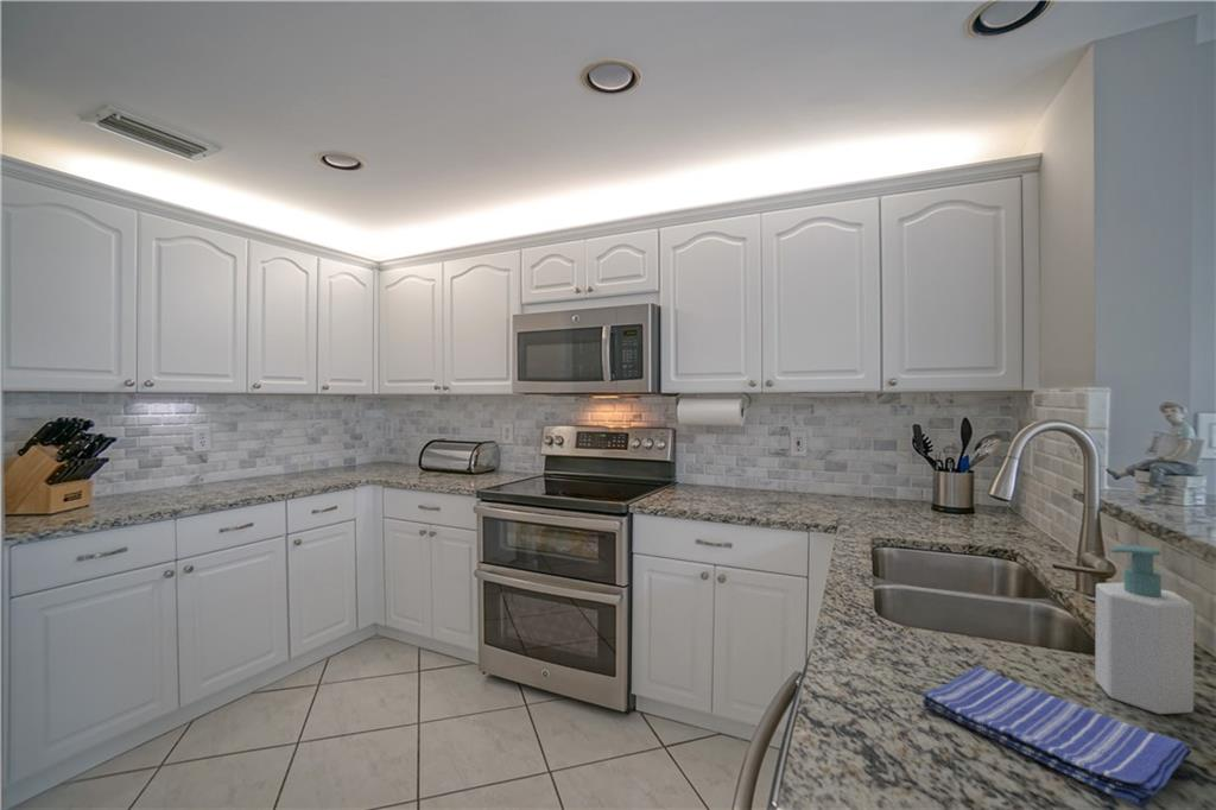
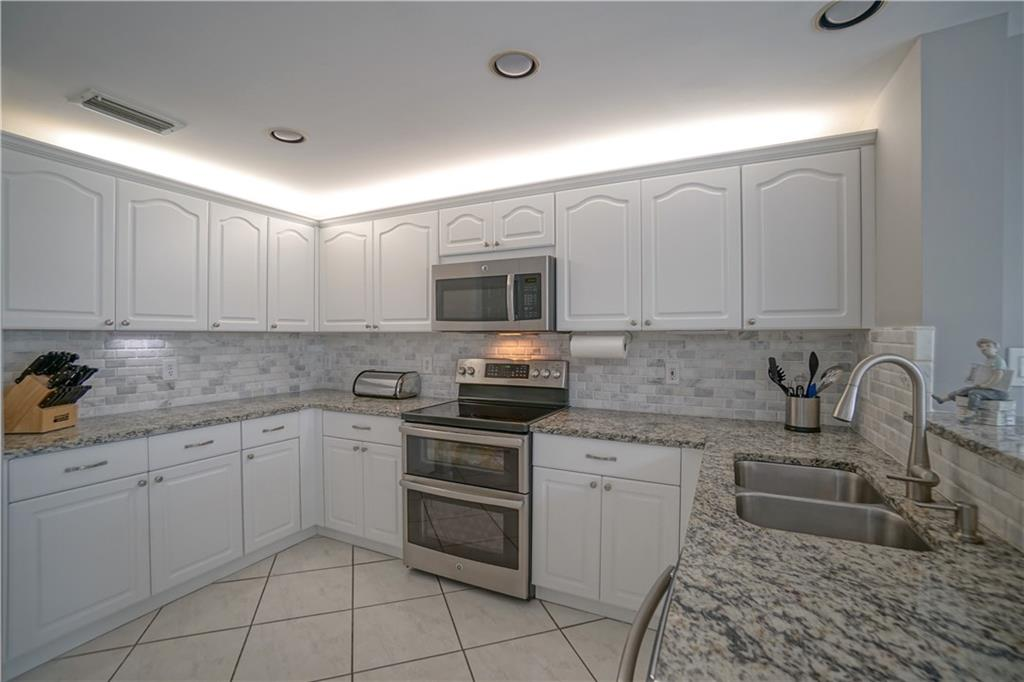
- dish towel (1045, 720)
- soap bottle (1141, 622)
